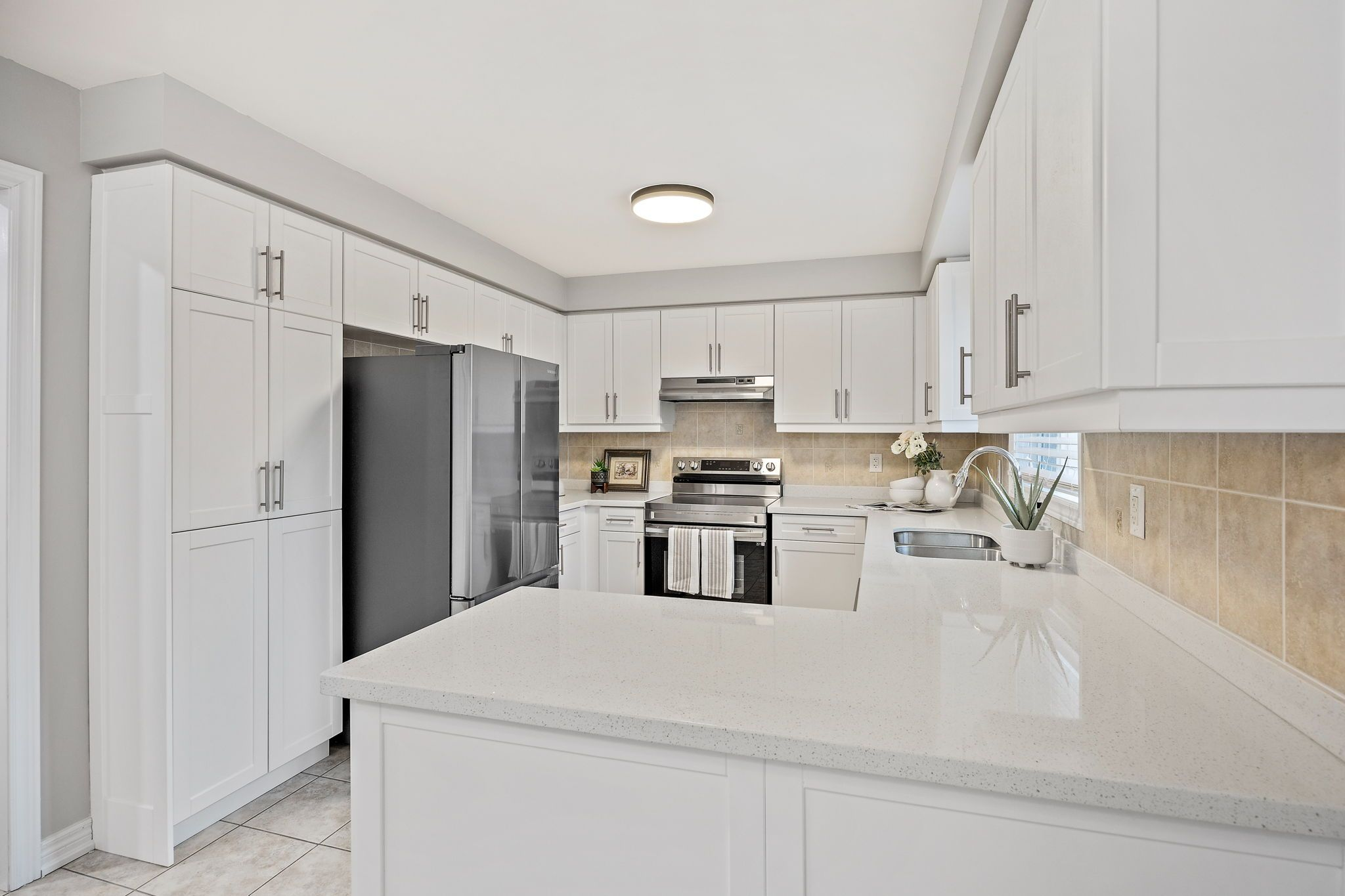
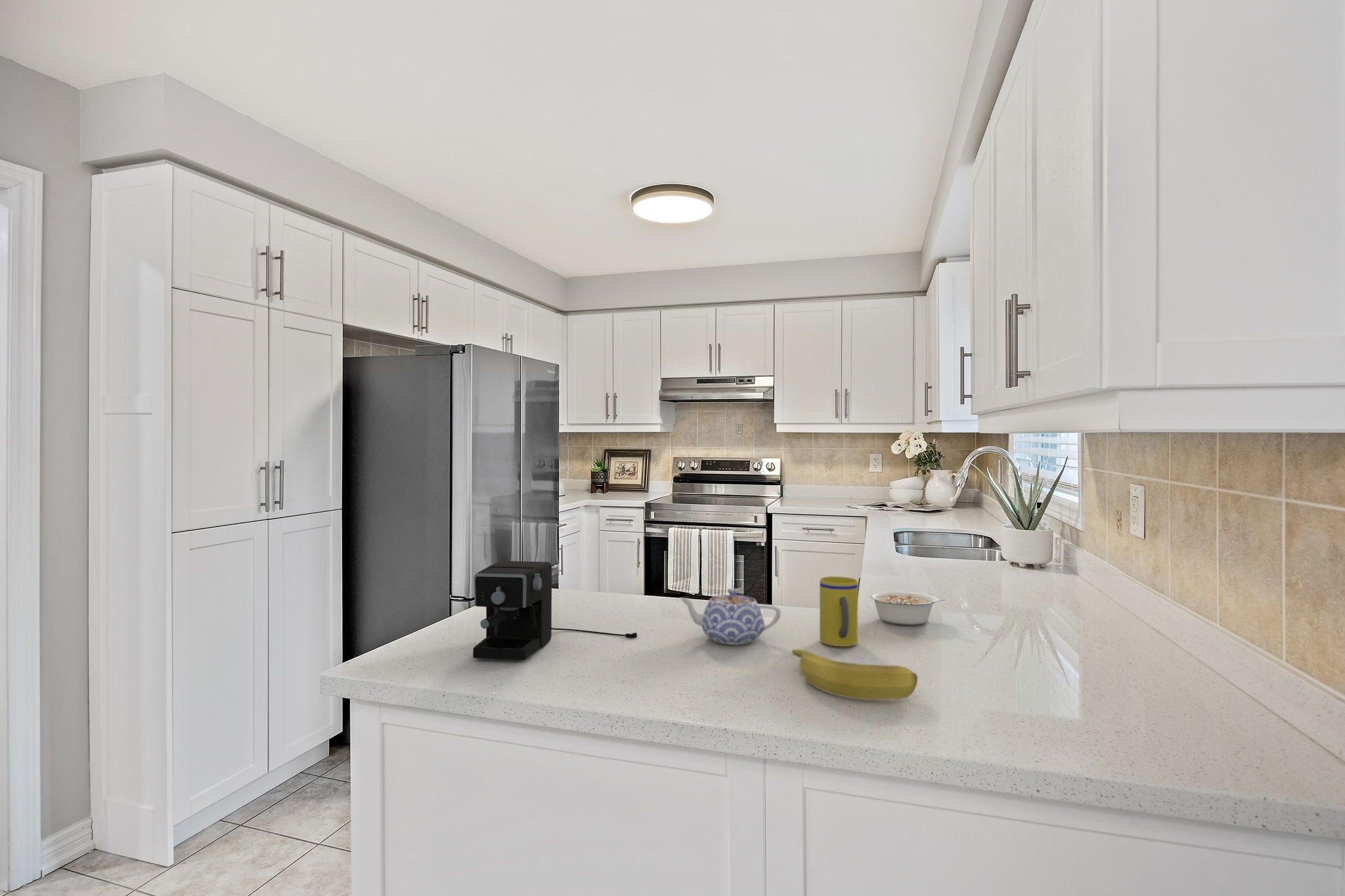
+ legume (906, 606)
+ banana (850, 669)
+ teapot (729, 614)
+ mug (840, 612)
+ coffee maker (551, 607)
